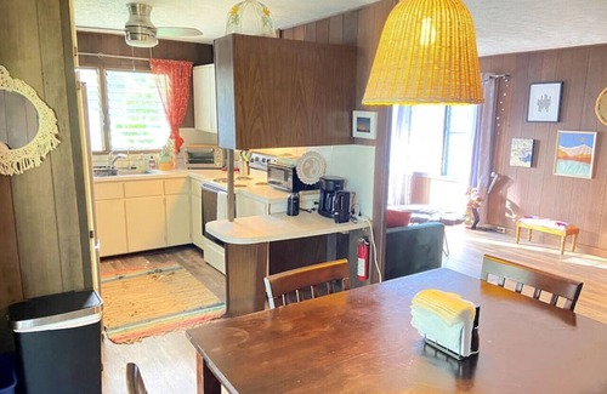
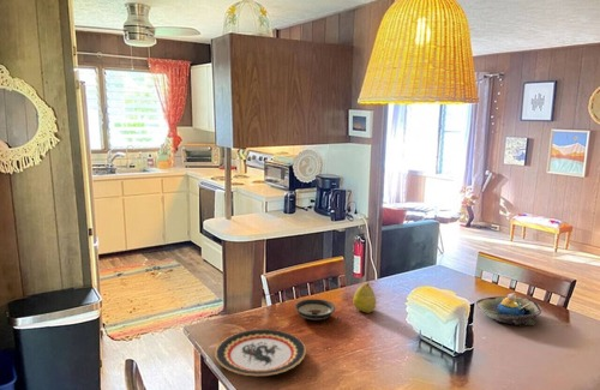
+ plate (260, 353)
+ fruit (364, 296)
+ saucer (314, 311)
+ decorative bowl (515, 304)
